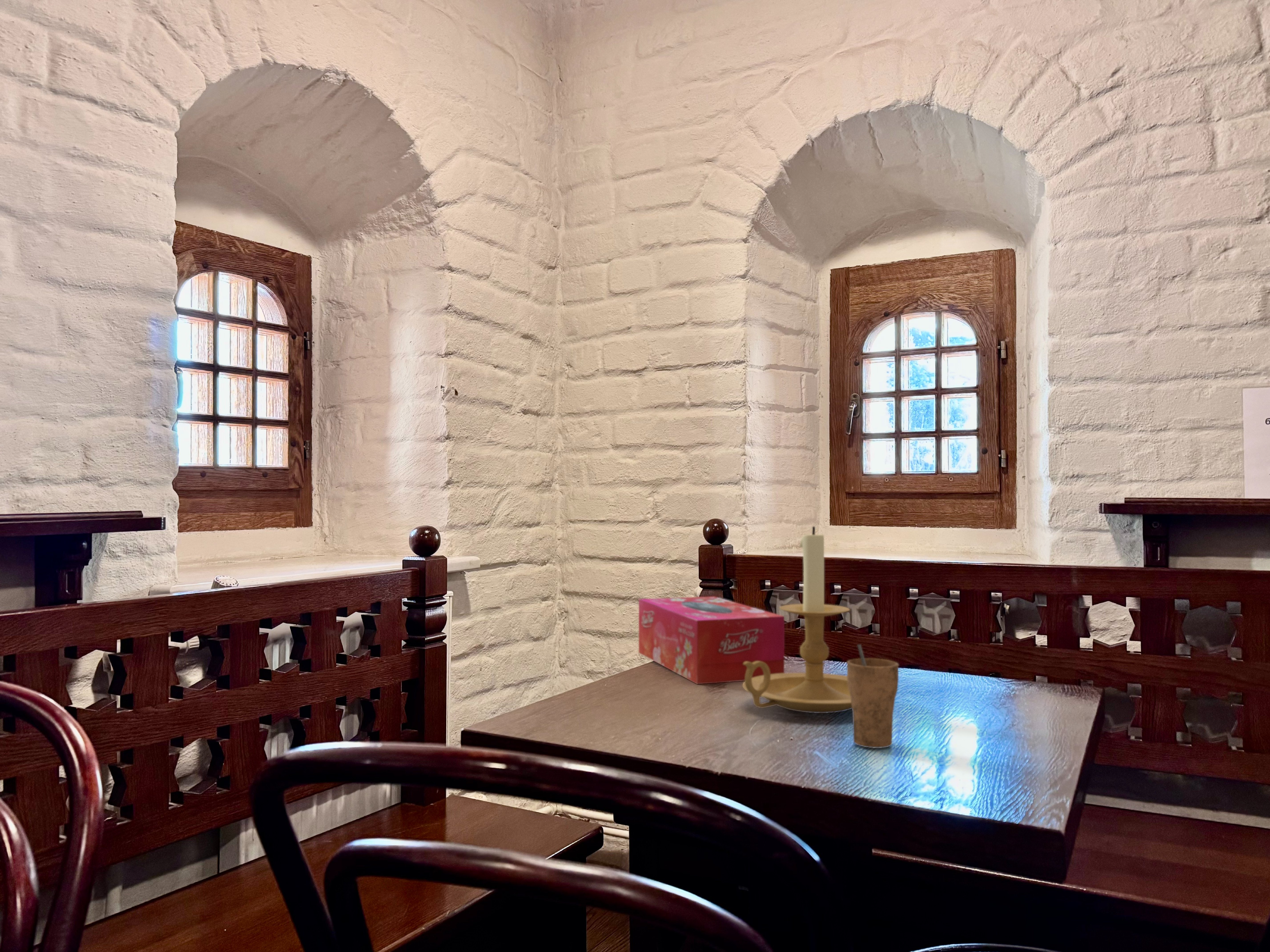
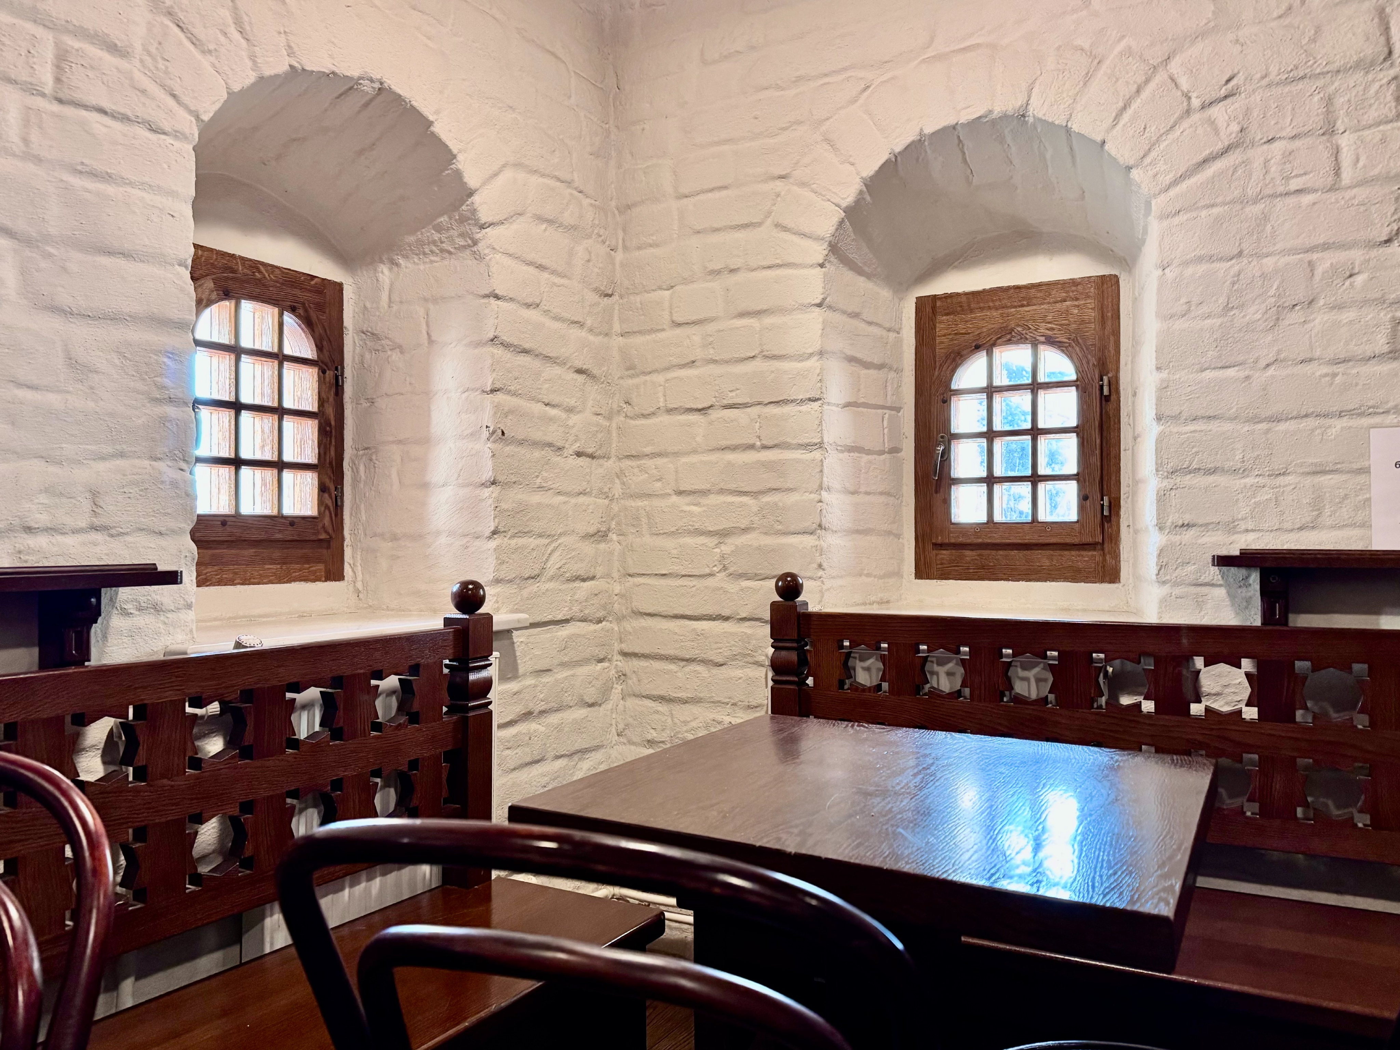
- tissue box (706, 636)
- cup (873, 692)
- candle holder (813, 615)
